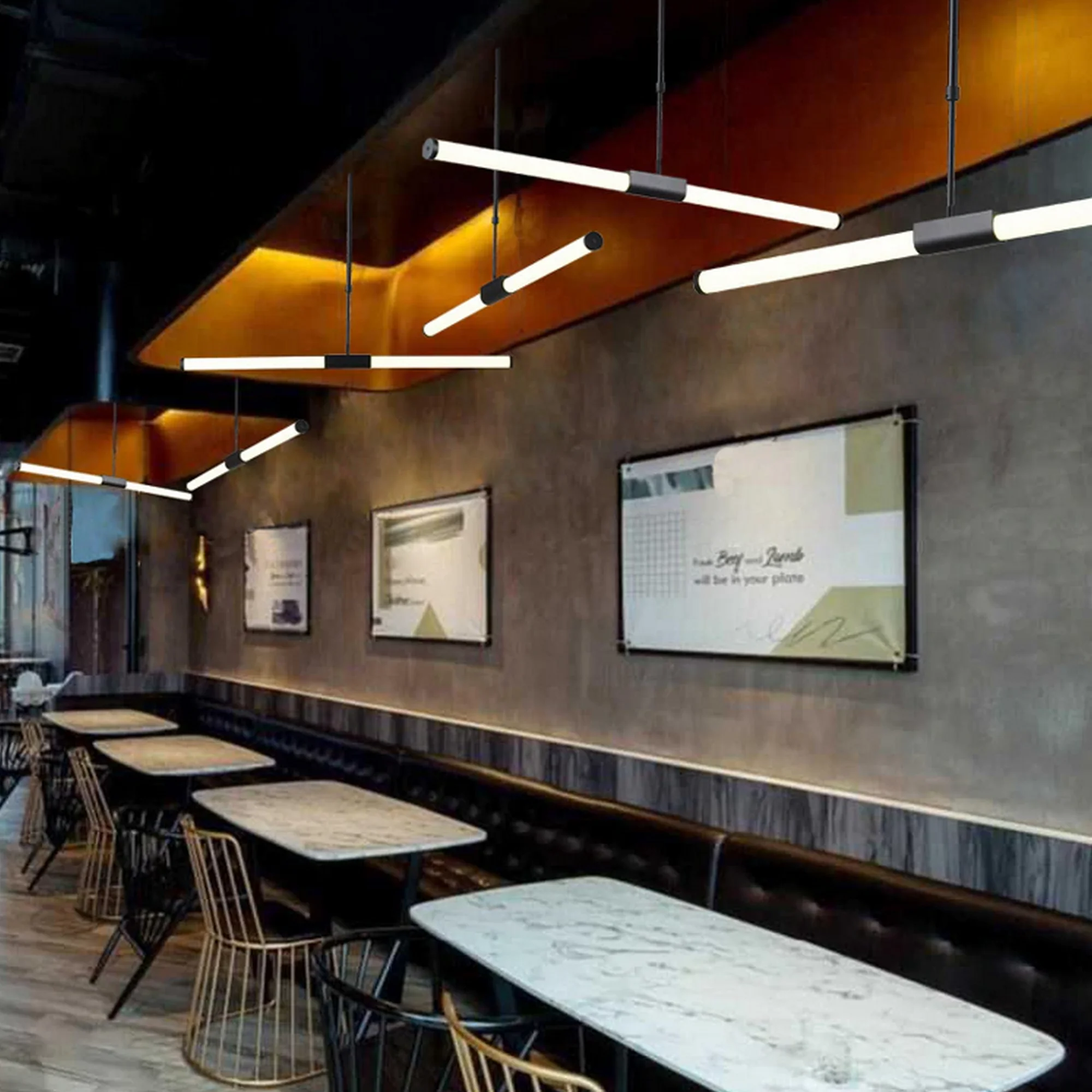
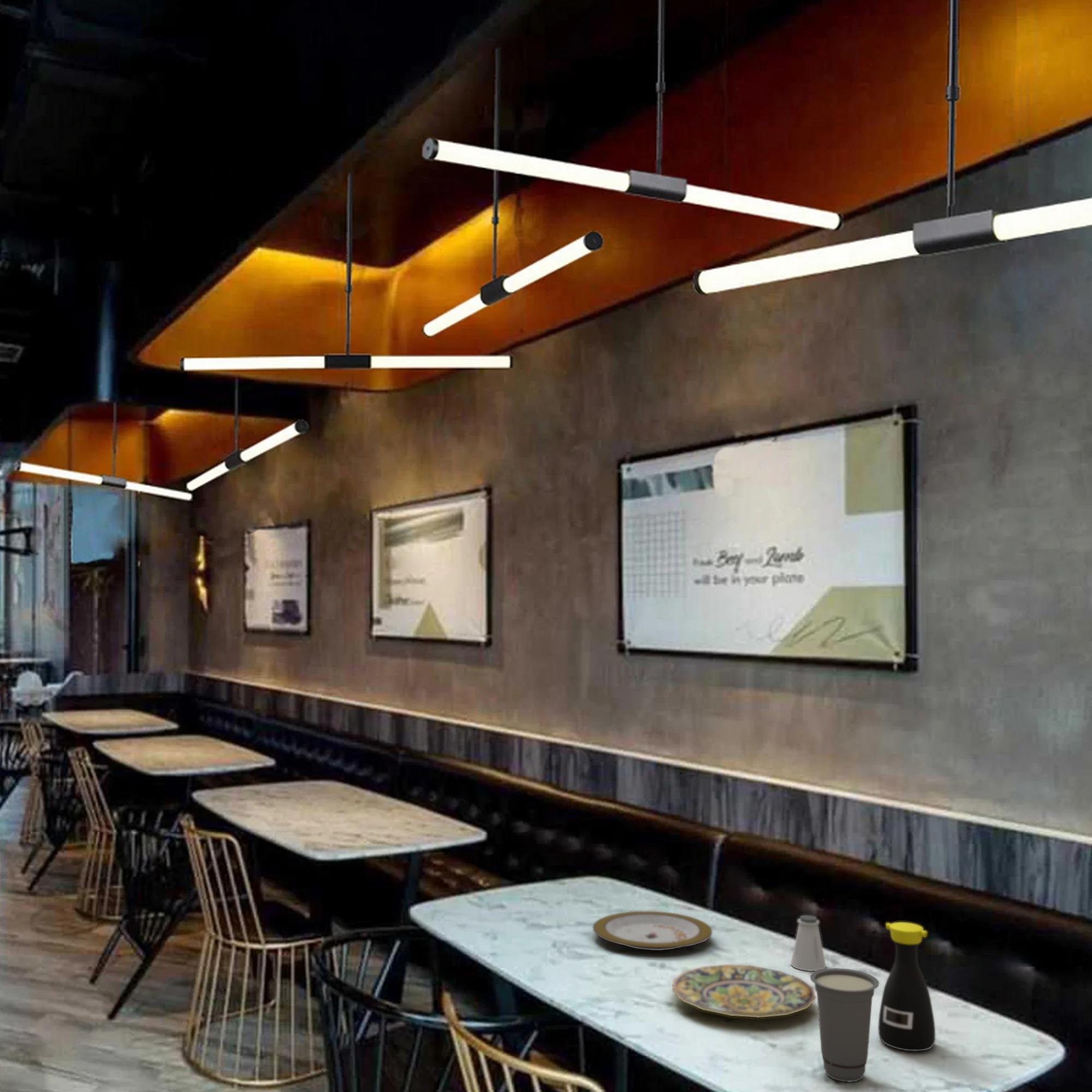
+ plate (652, 933)
+ saltshaker (808, 941)
+ bottle (906, 984)
+ plate (743, 996)
+ cup (844, 1026)
